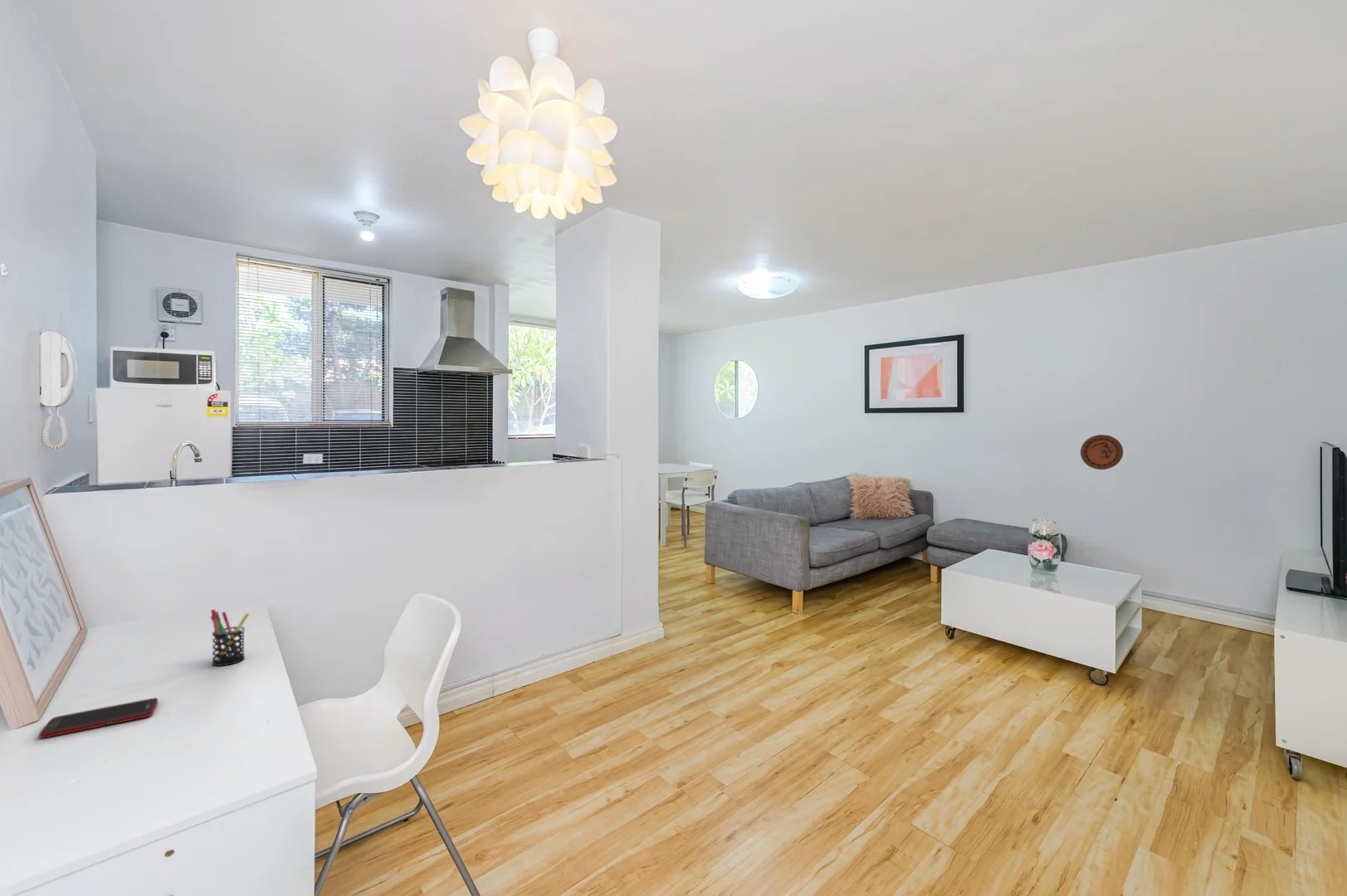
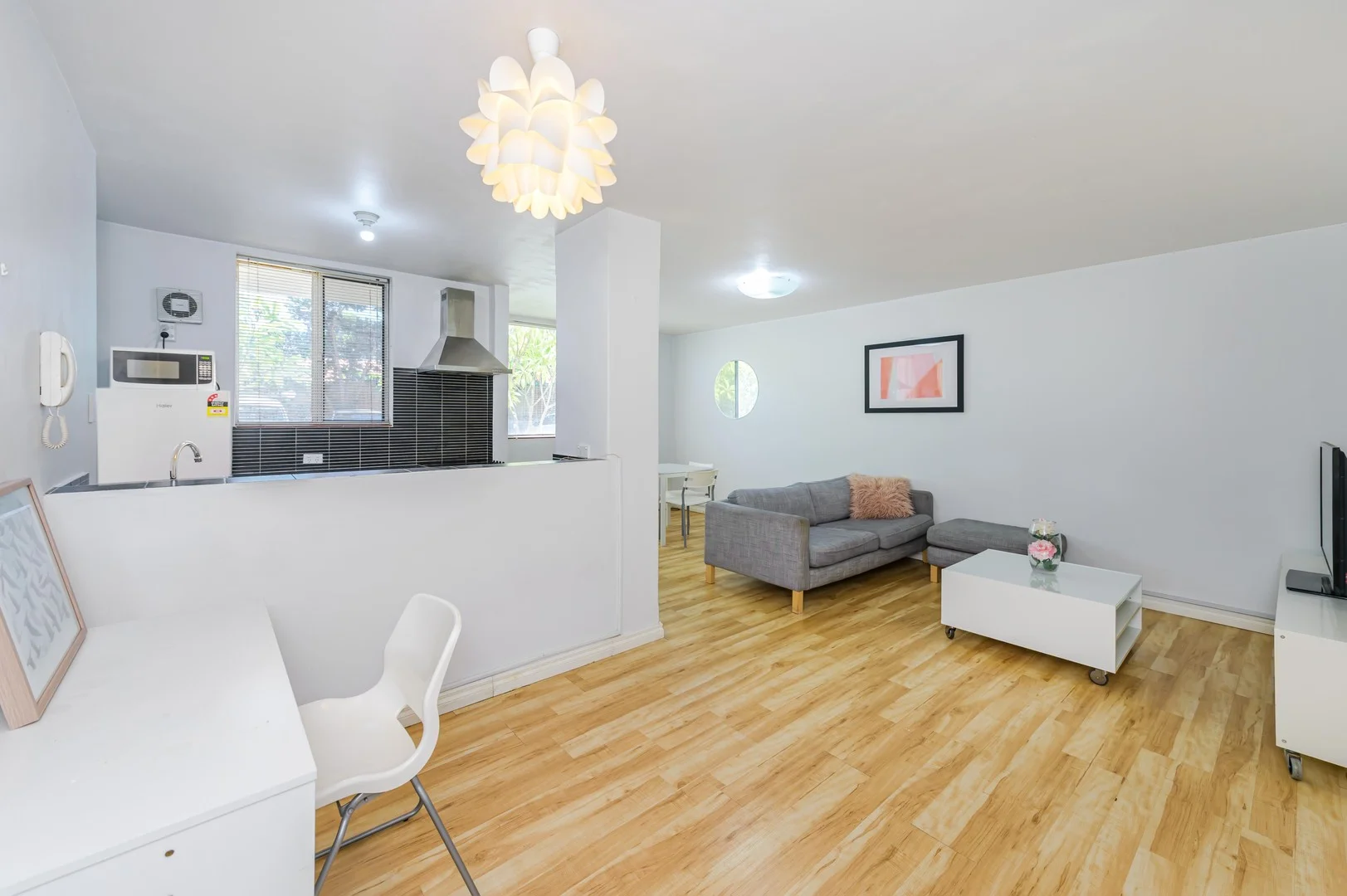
- cell phone (102, 717)
- decorative plate (1101, 452)
- pen holder (225, 635)
